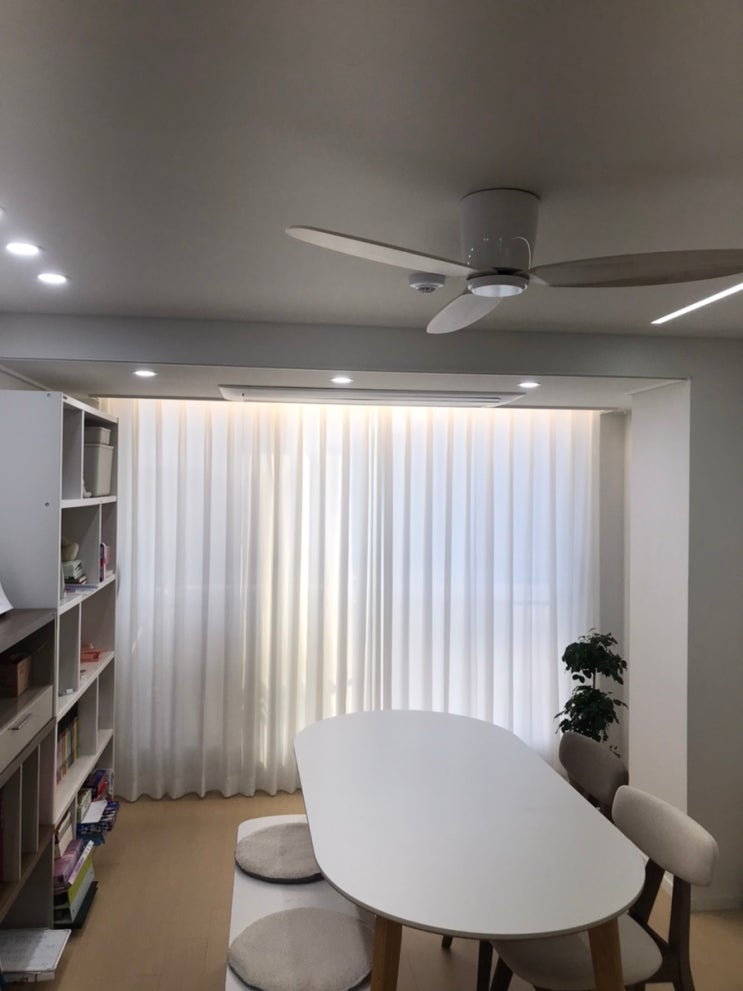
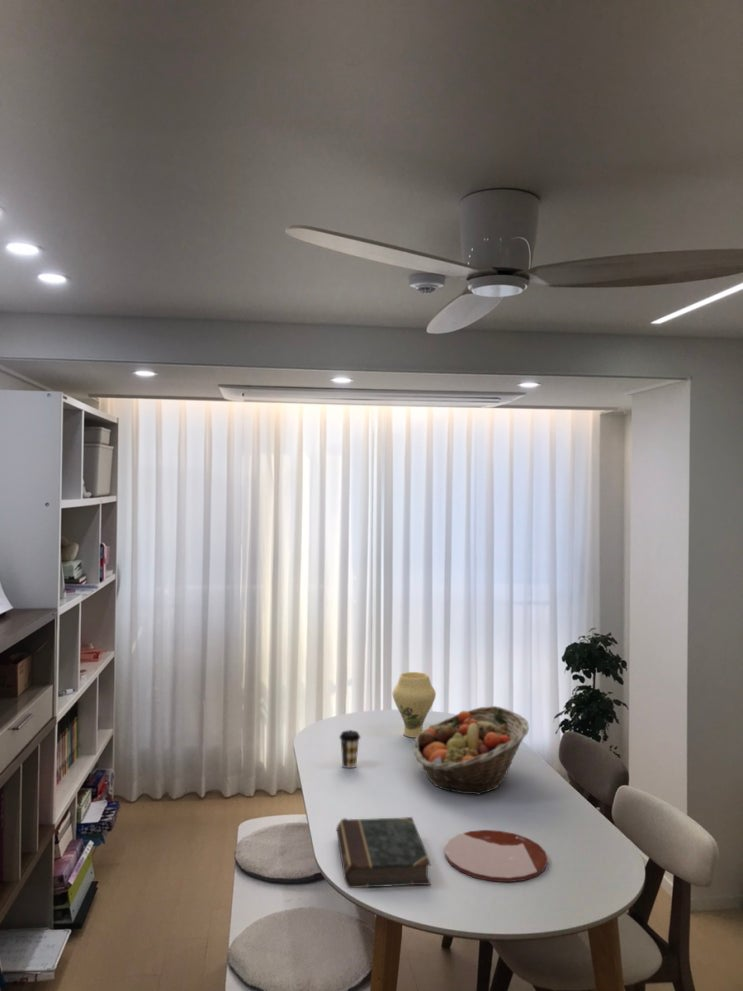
+ vase (413, 704)
+ fruit basket (469, 746)
+ plate (495, 854)
+ book (380, 849)
+ coffee cup (349, 749)
